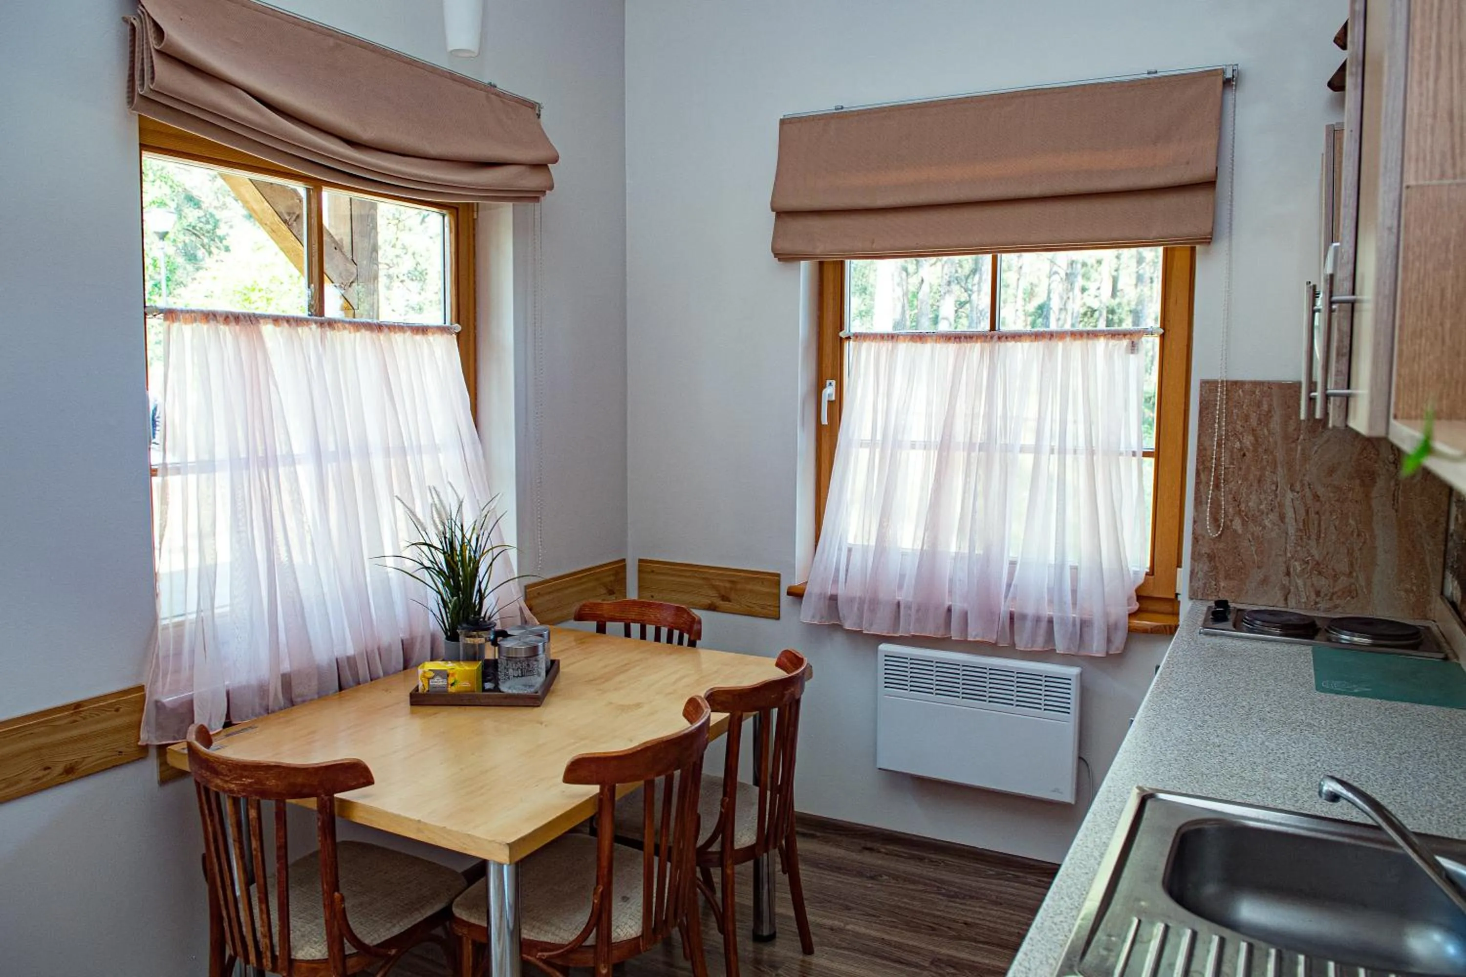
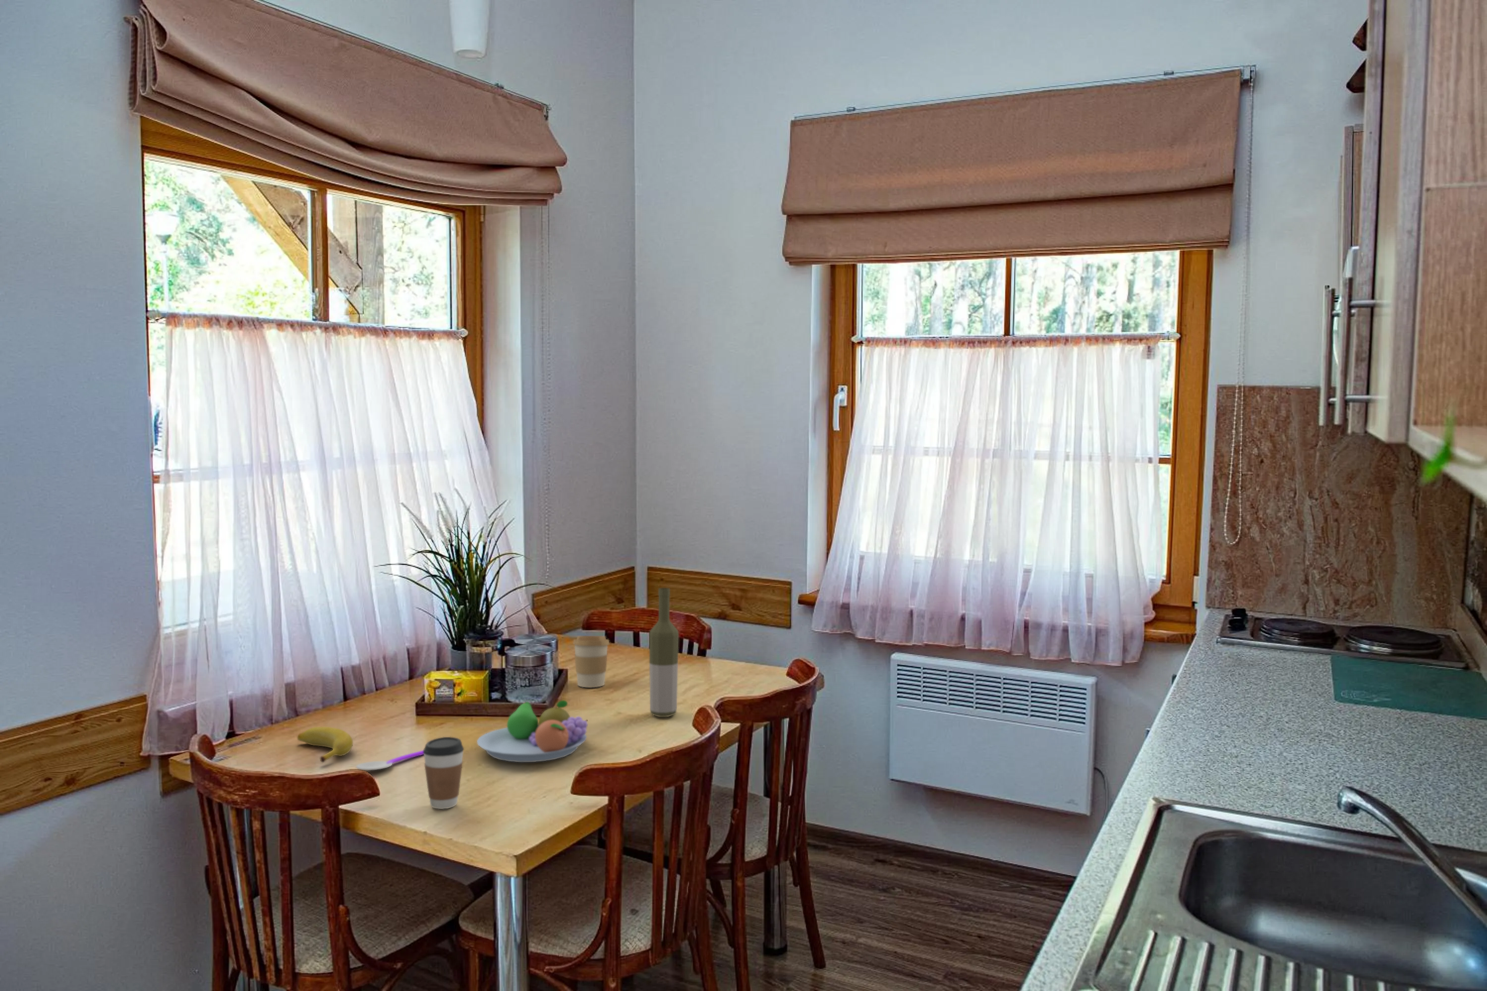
+ spoon (399, 759)
+ fruit bowl (533, 727)
+ bottle (664, 651)
+ coffee cup (591, 659)
+ coffee cup (444, 773)
+ banana (321, 741)
